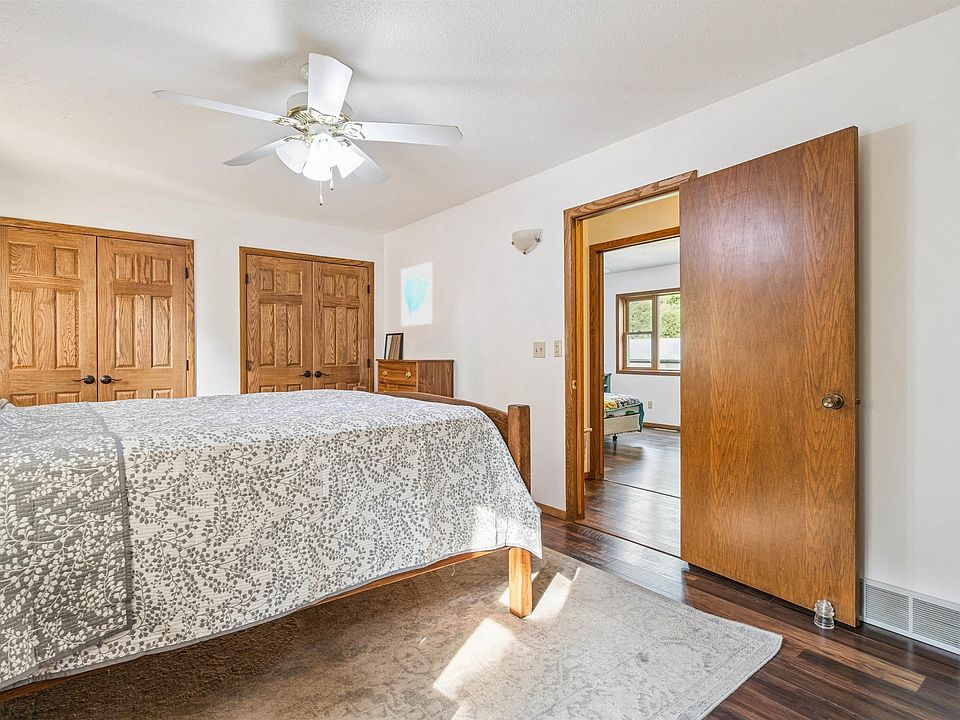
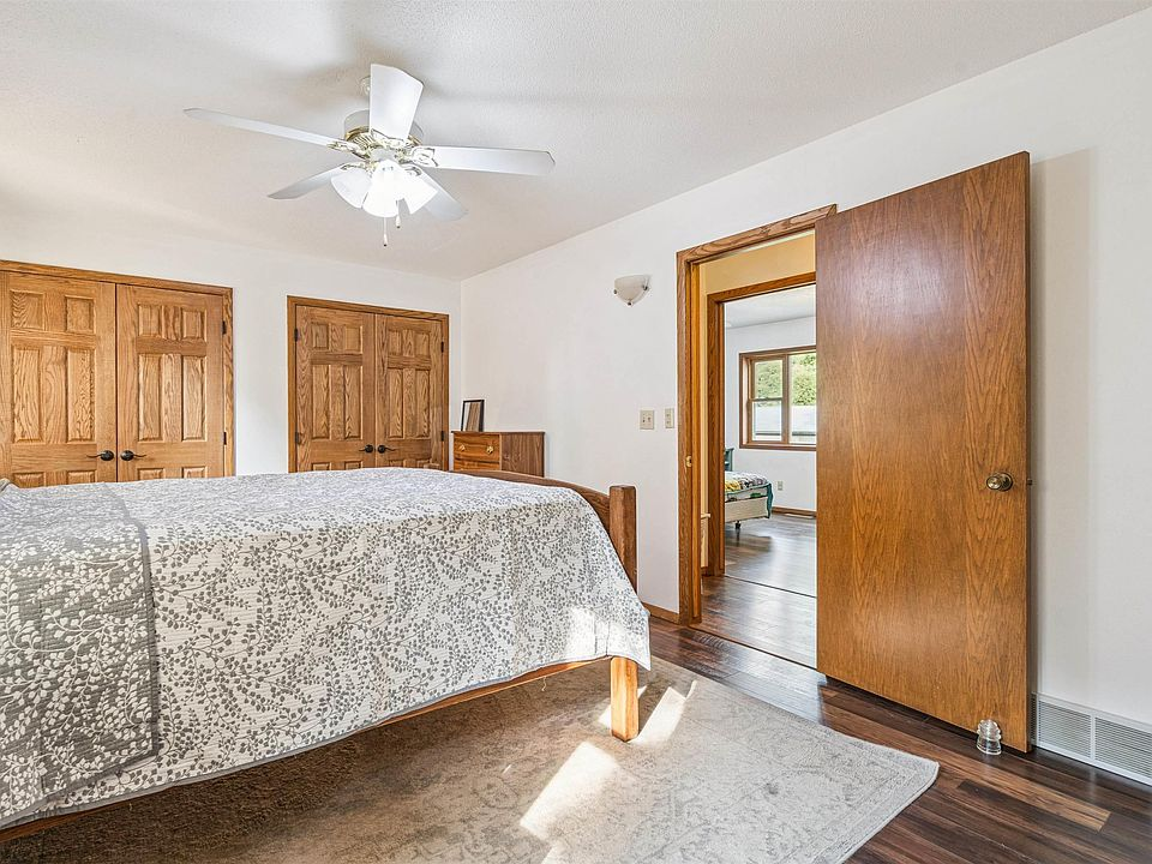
- wall art (416, 295)
